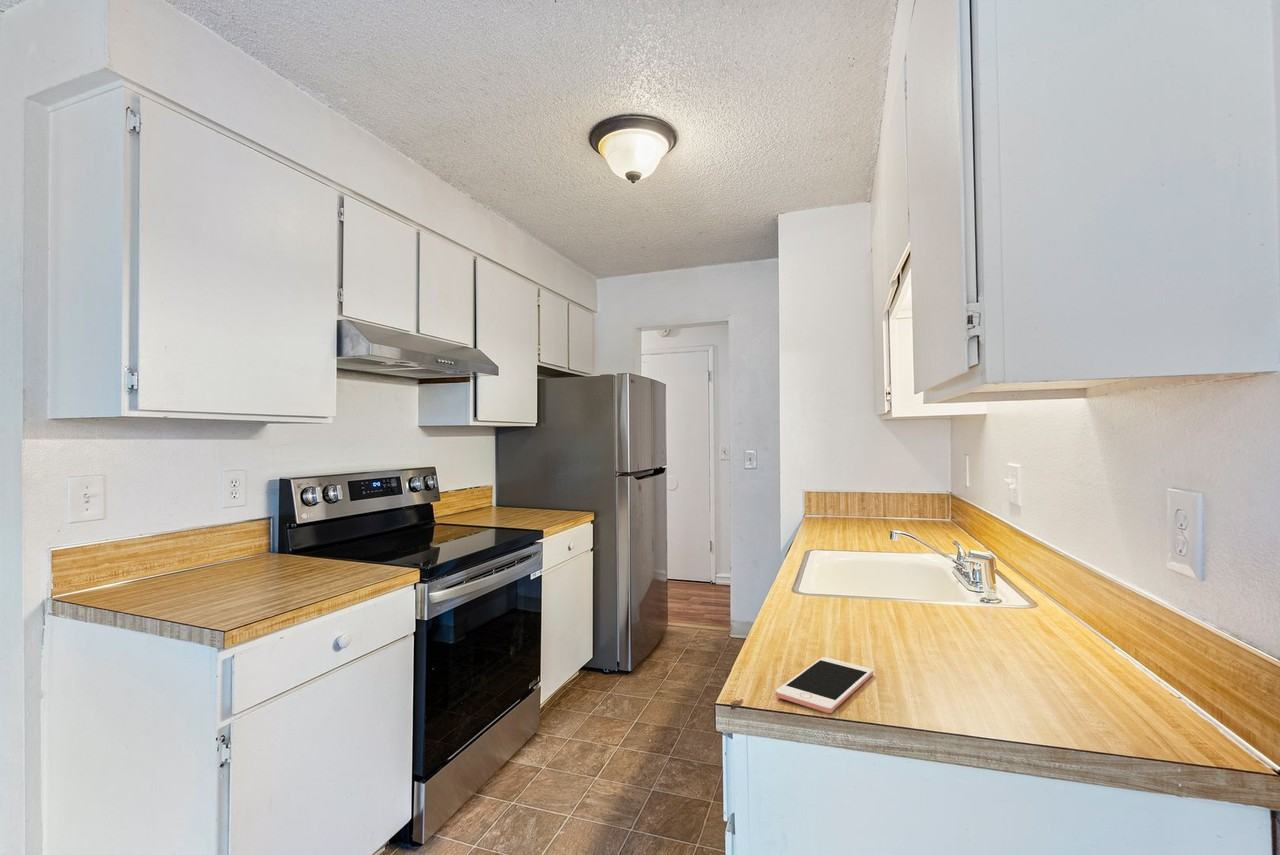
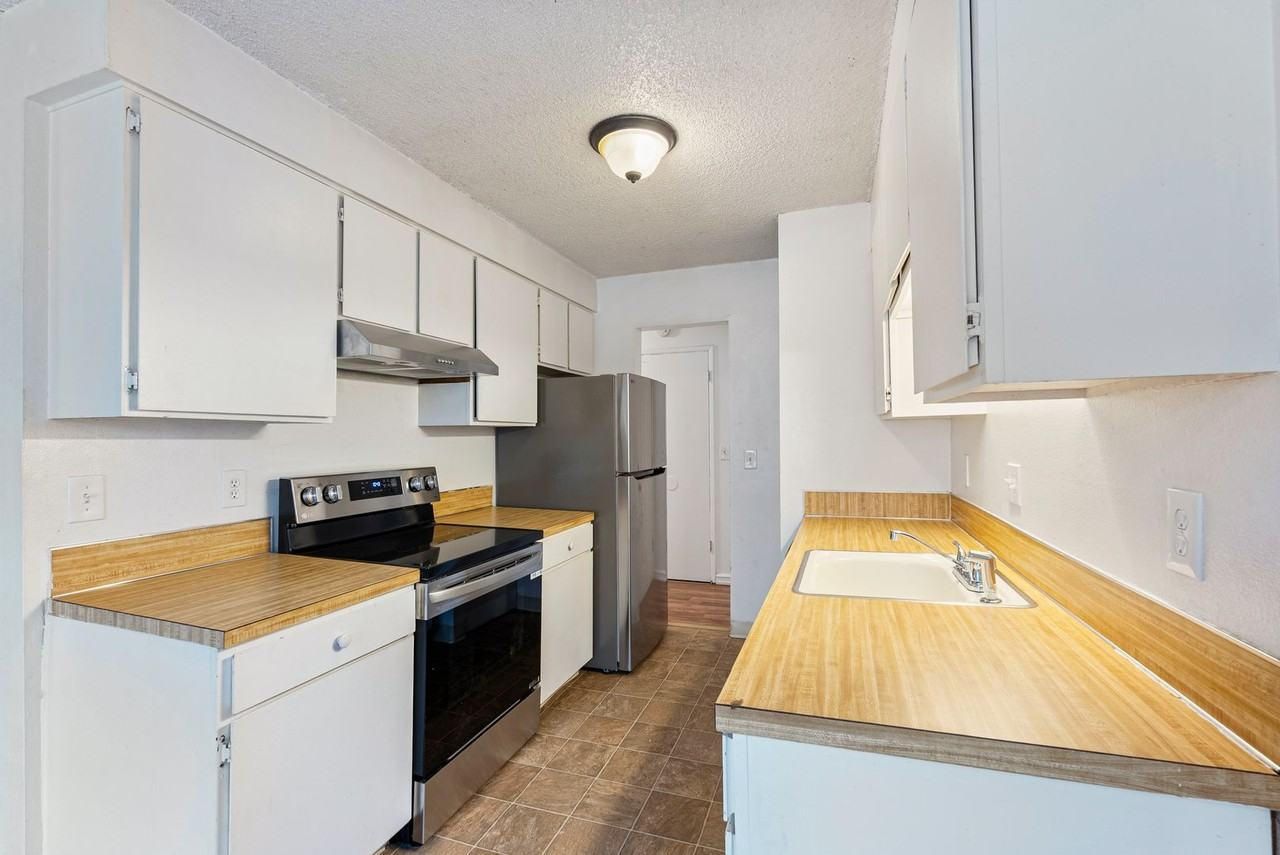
- cell phone (826, 682)
